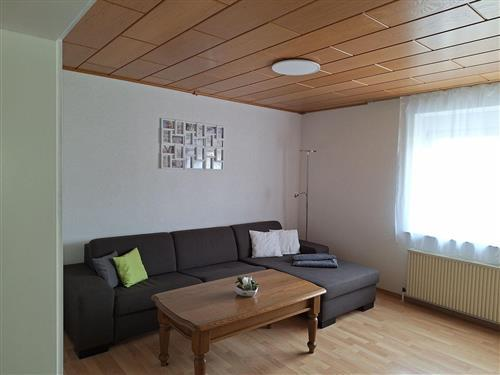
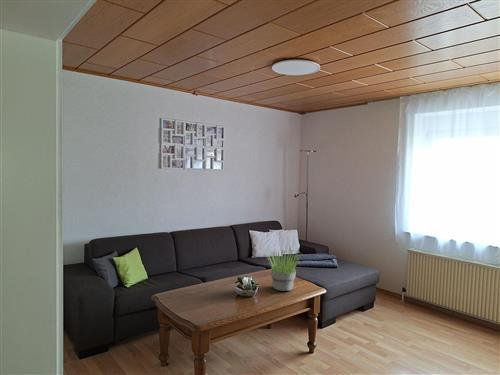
+ potted plant (282, 270)
